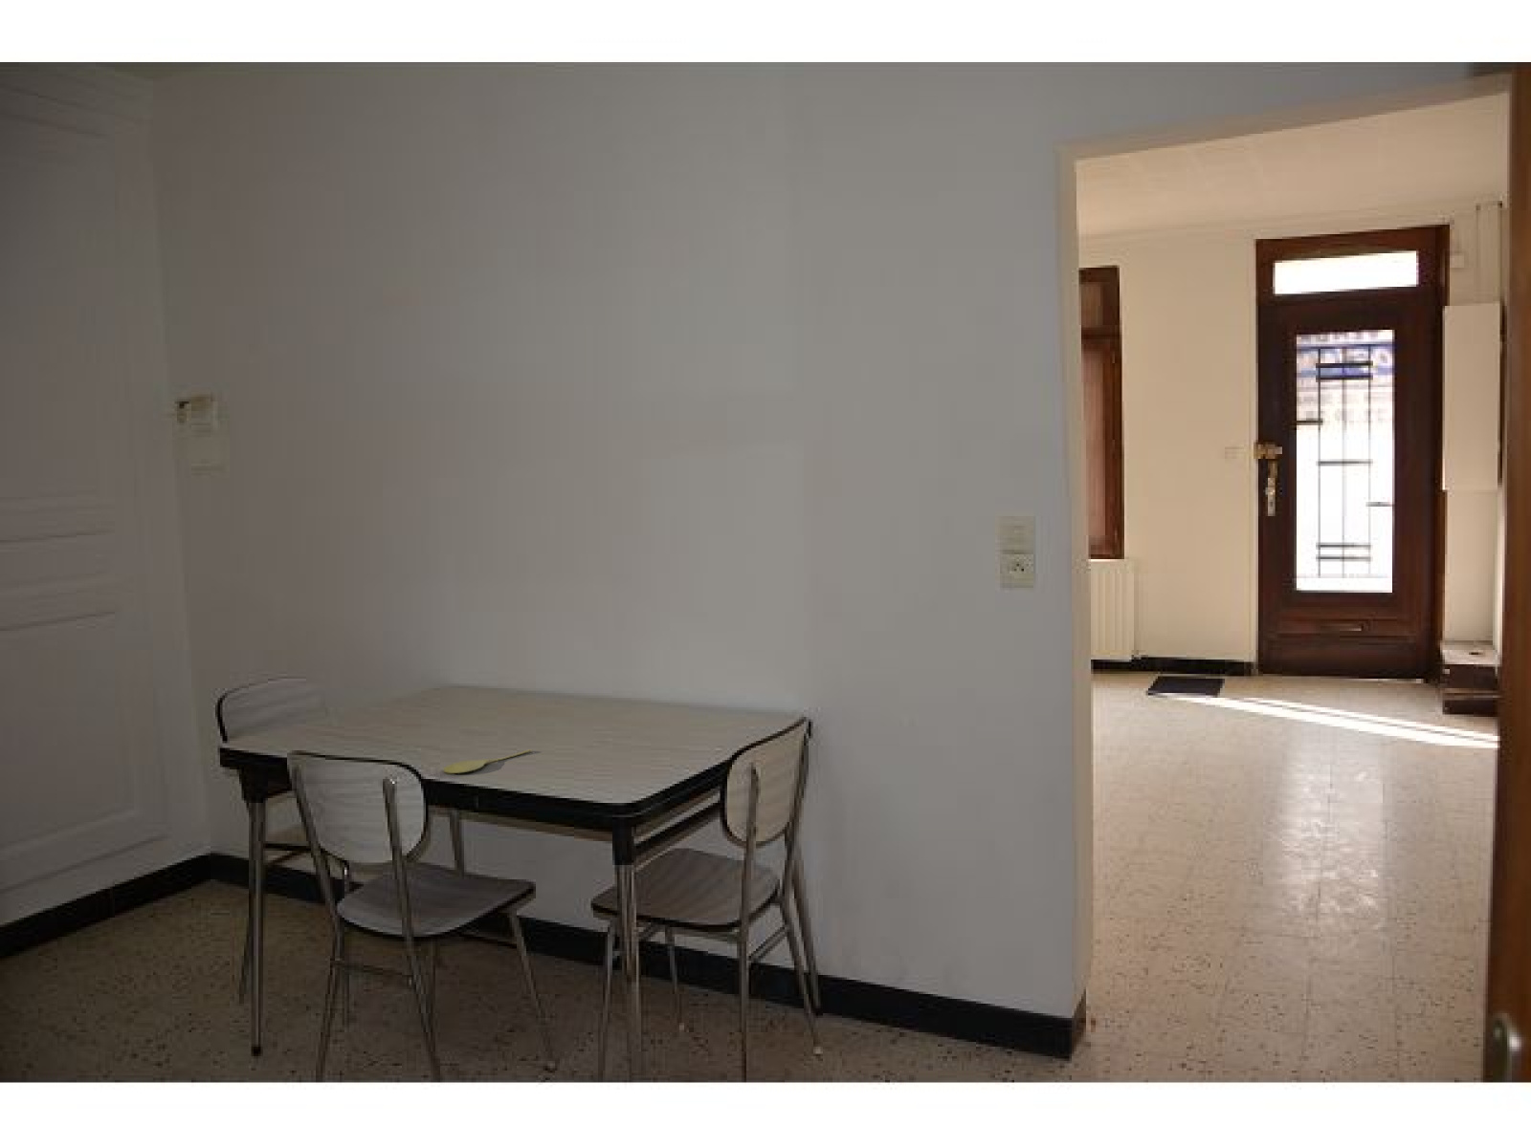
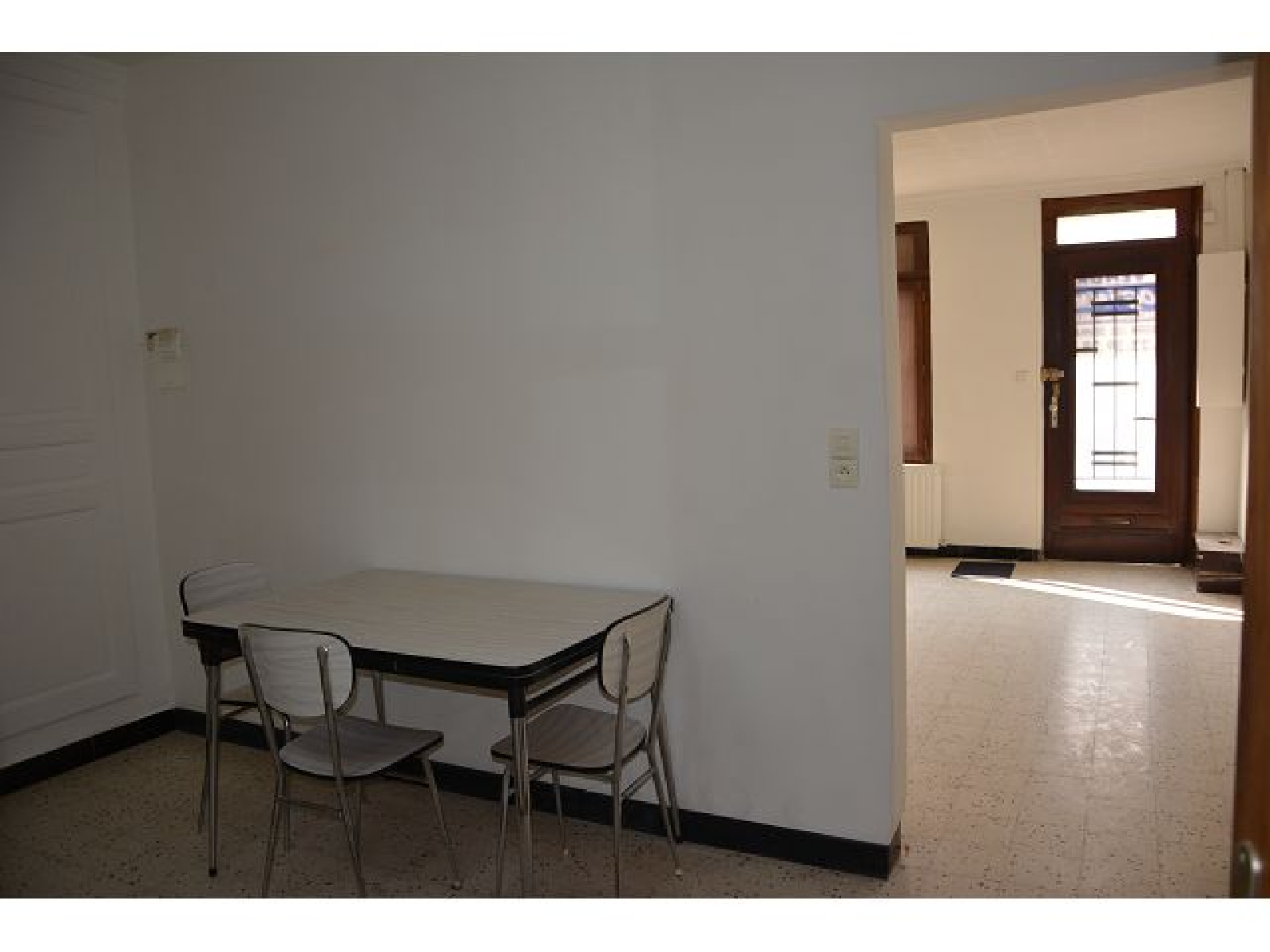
- spoon (489, 759)
